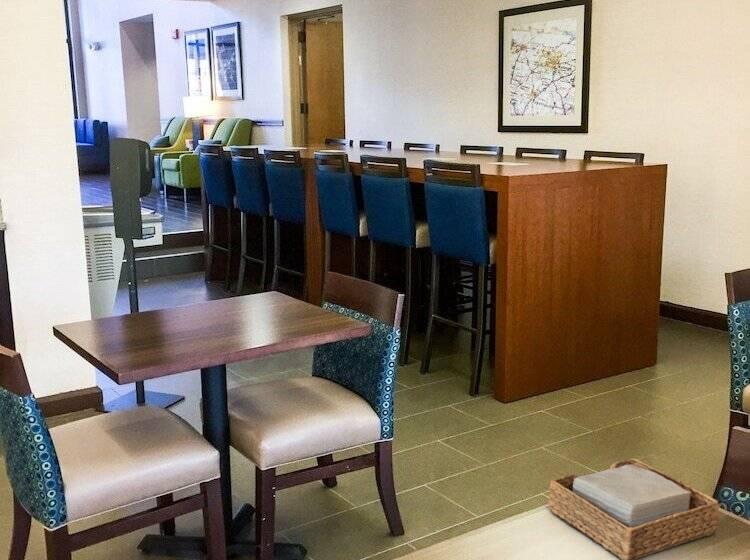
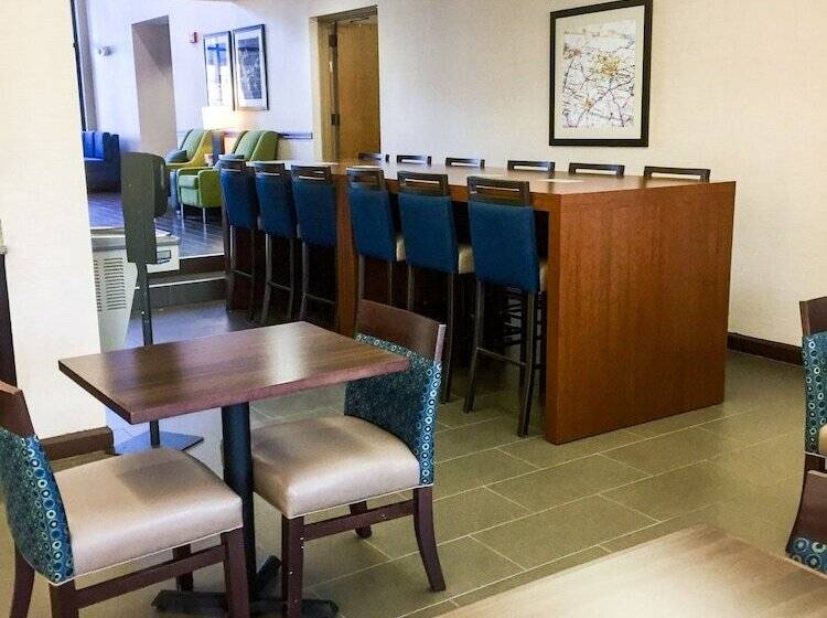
- napkin holder (631, 501)
